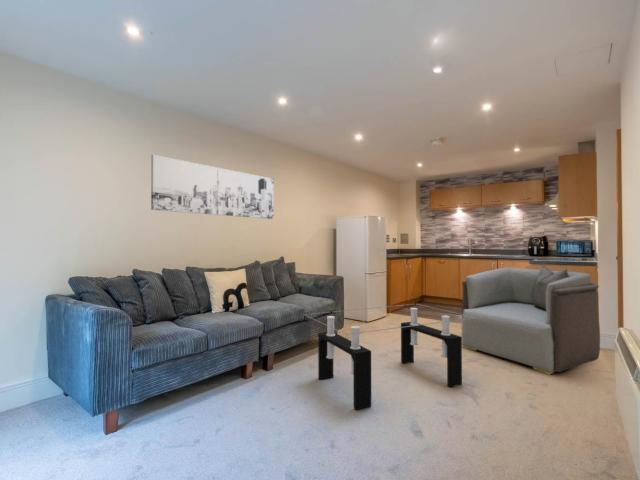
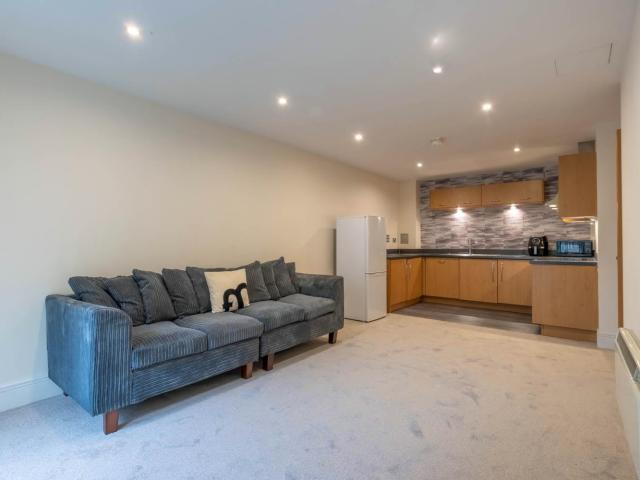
- coffee table (401, 348)
- wall art (221, 191)
- armchair (526, 309)
